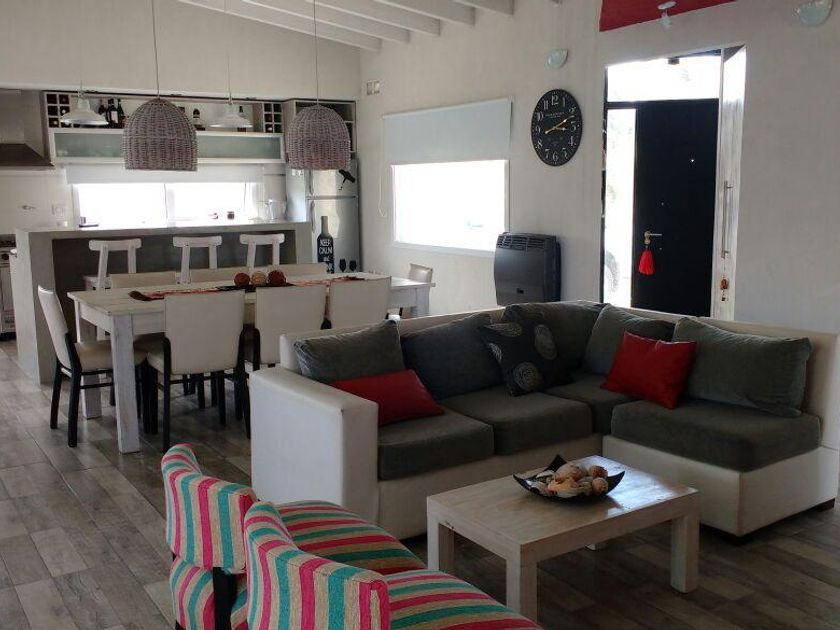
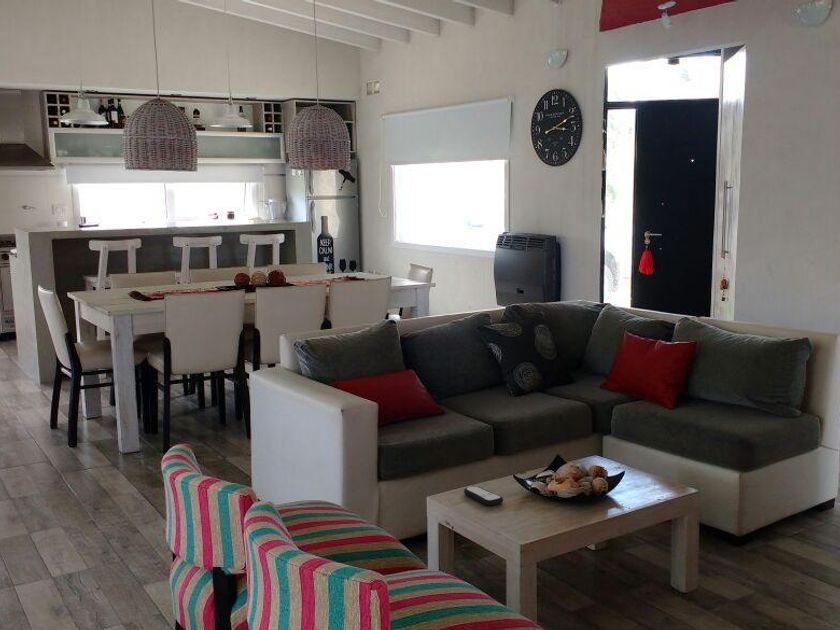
+ remote control (482, 495)
